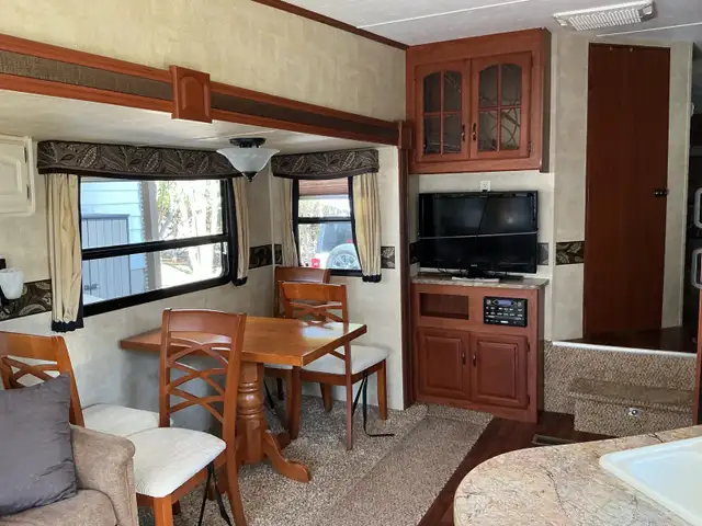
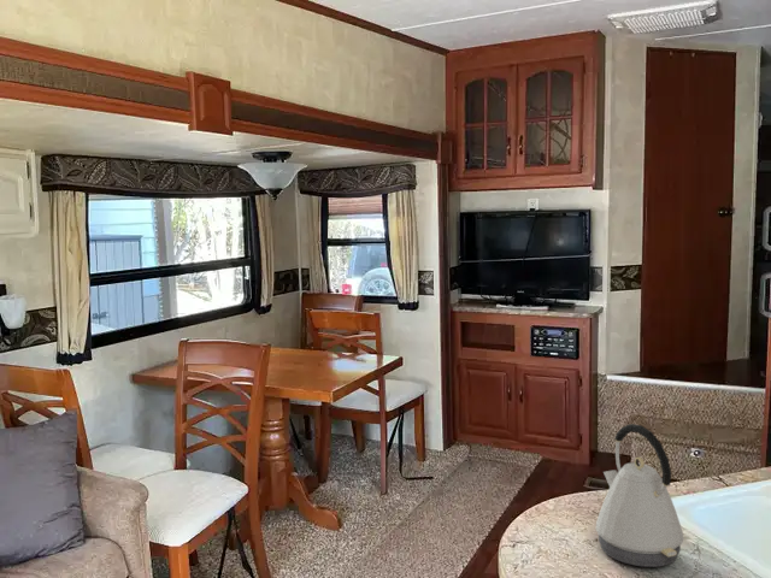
+ kettle (636, 488)
